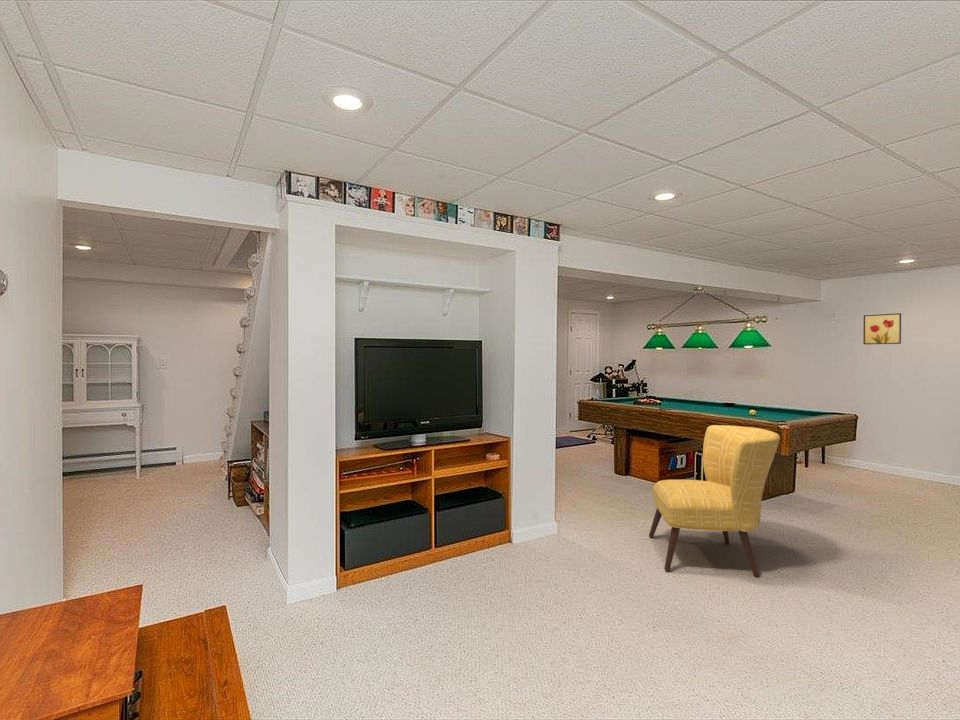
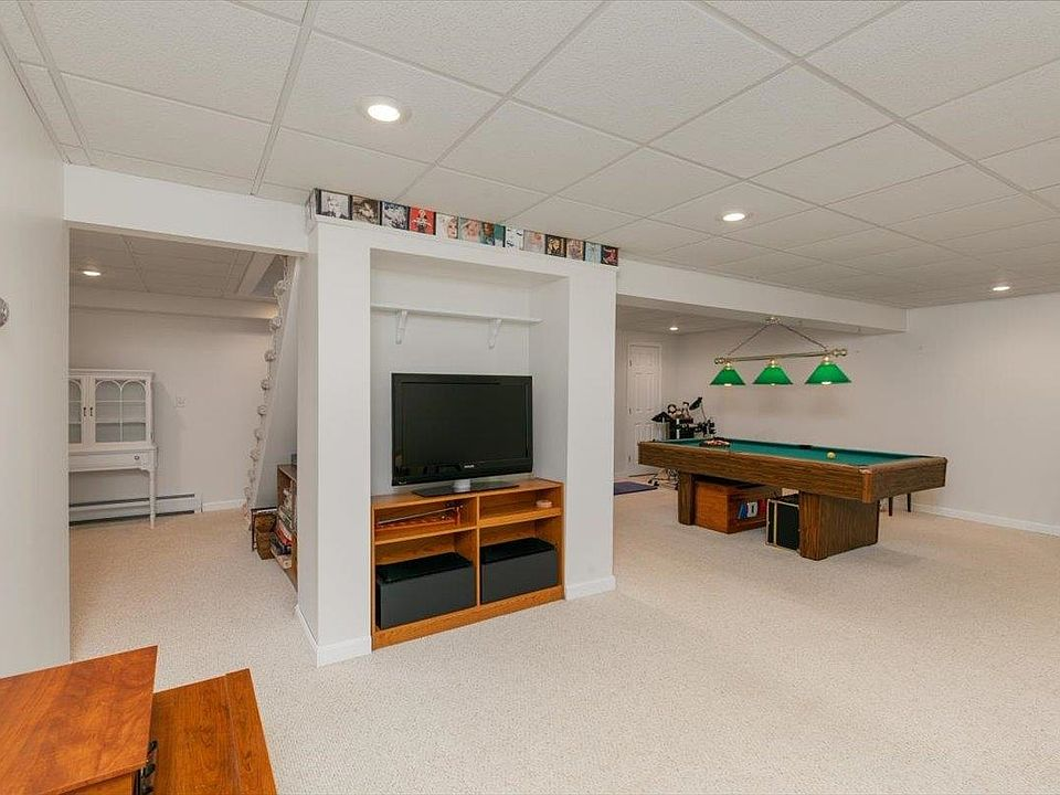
- wall art (882, 329)
- chair (715, 493)
